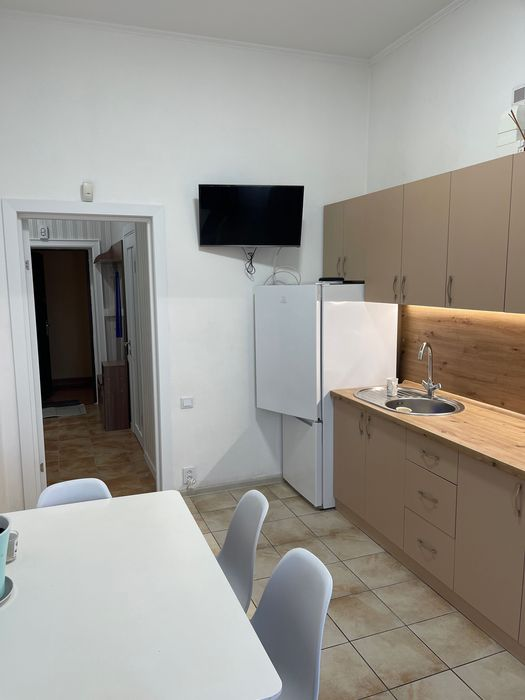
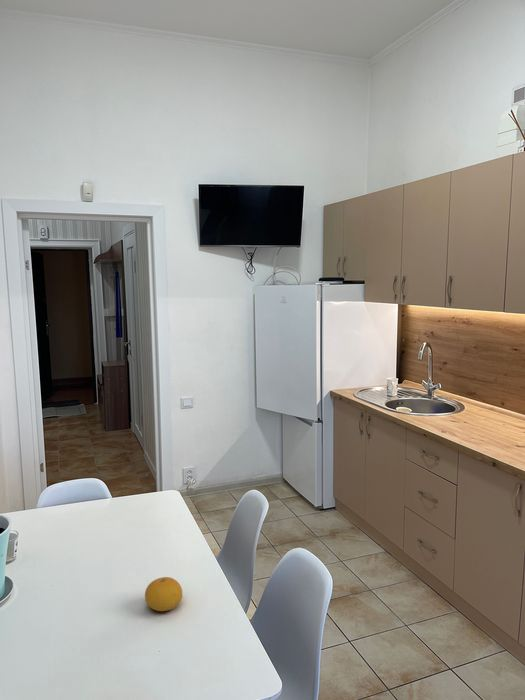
+ fruit (164, 593)
